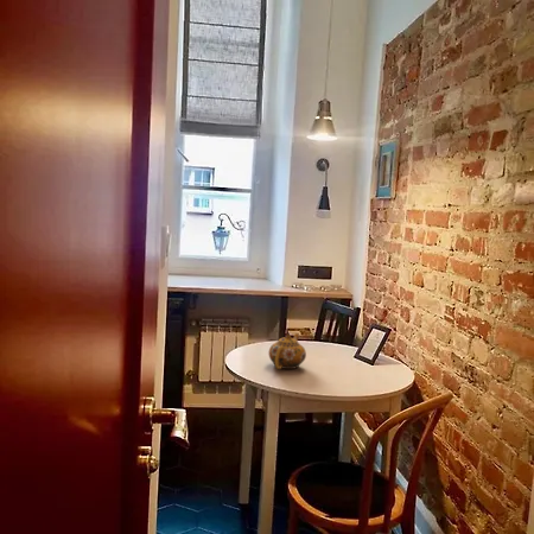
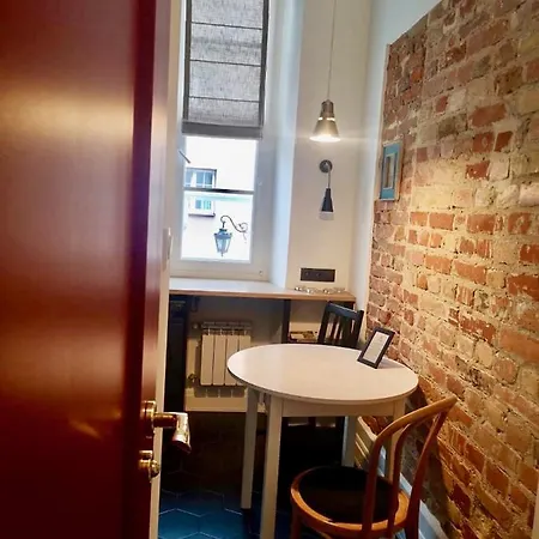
- teapot (287, 349)
